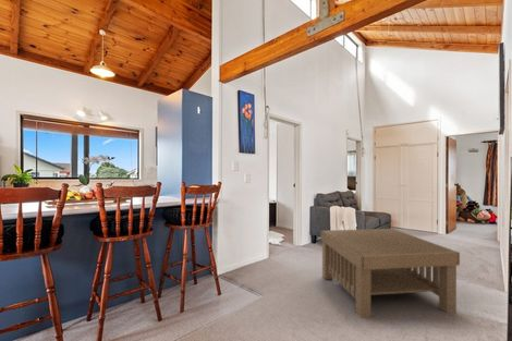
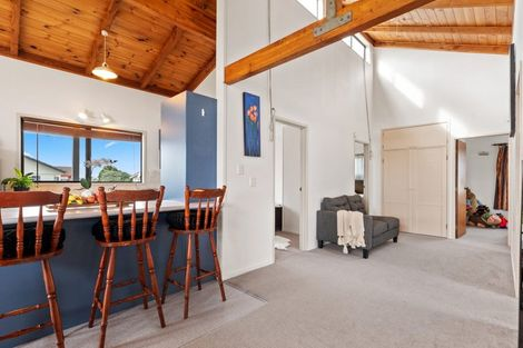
- coffee table (379, 265)
